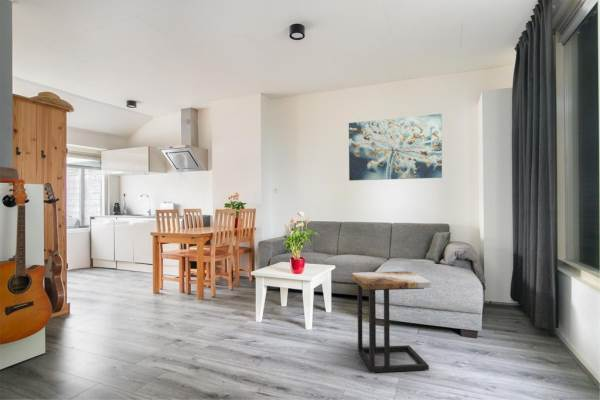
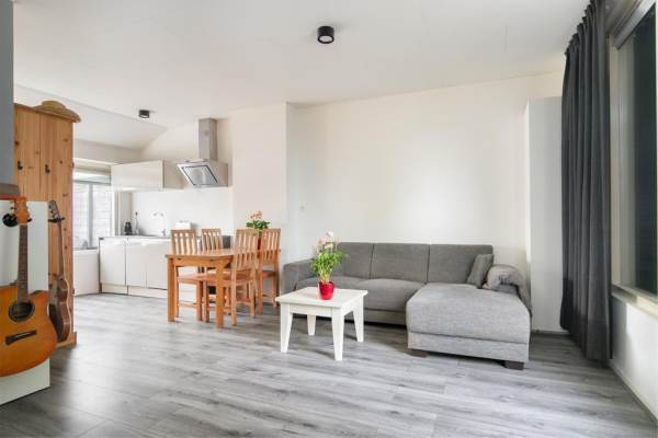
- side table (388, 318)
- wall art (393, 149)
